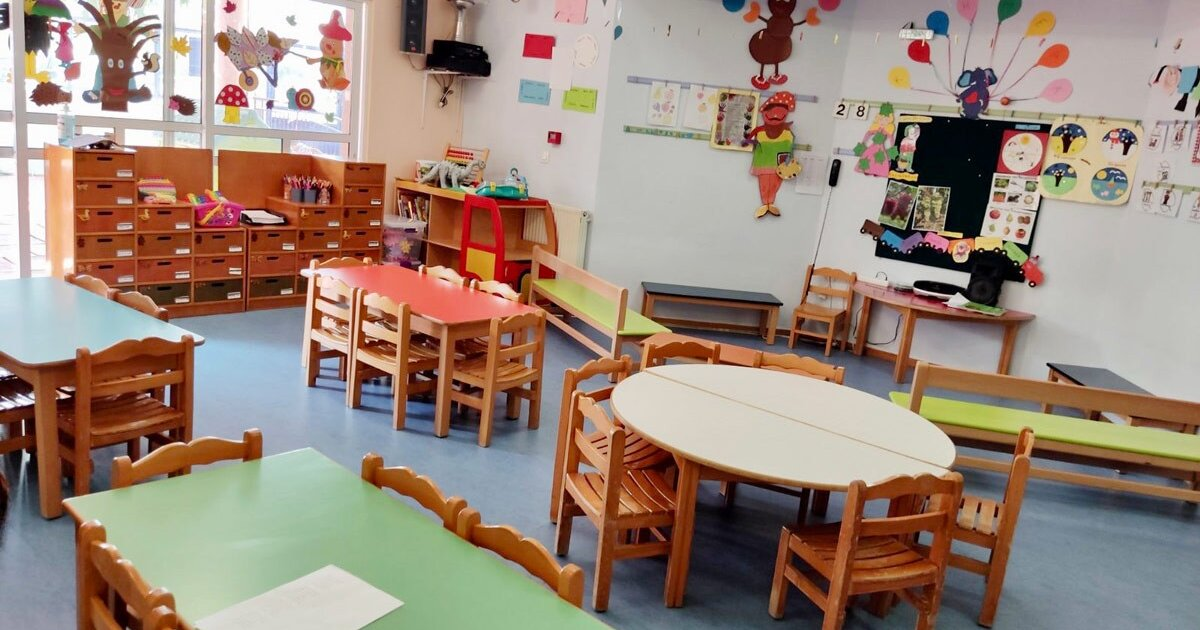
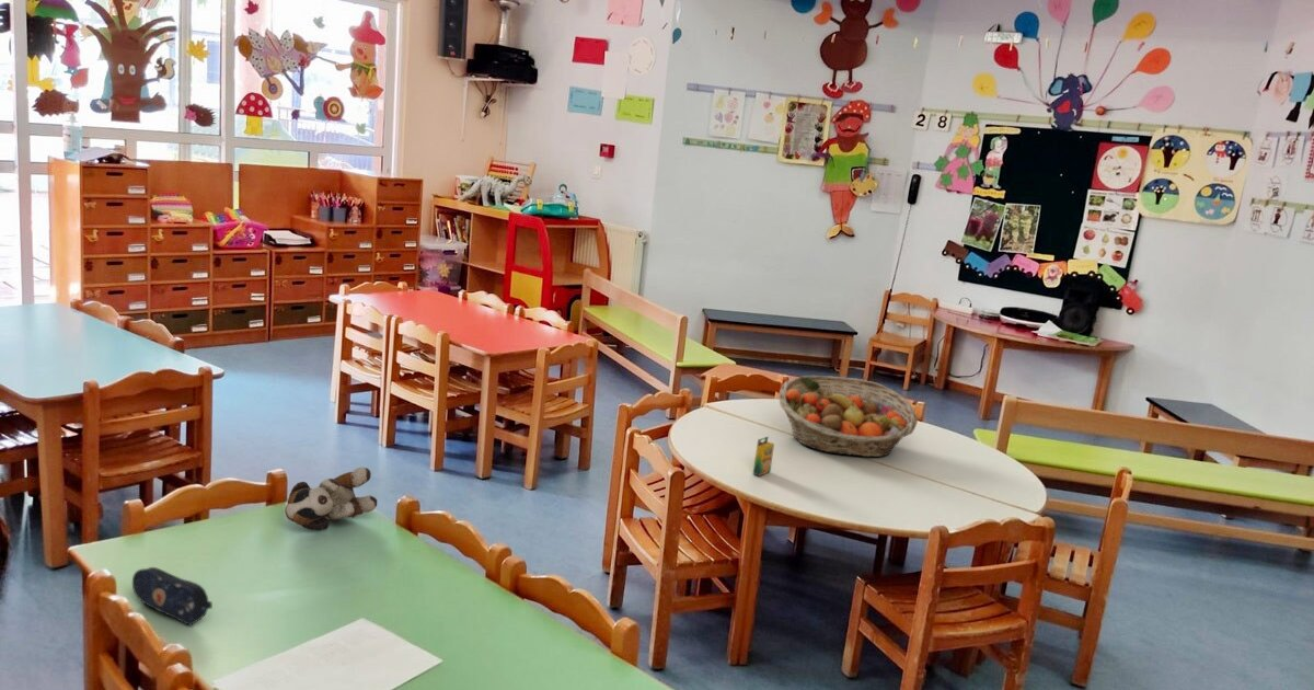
+ stuffed animal (331, 498)
+ pencil case (169, 594)
+ crayon box (763, 456)
+ fruit basket (845, 415)
